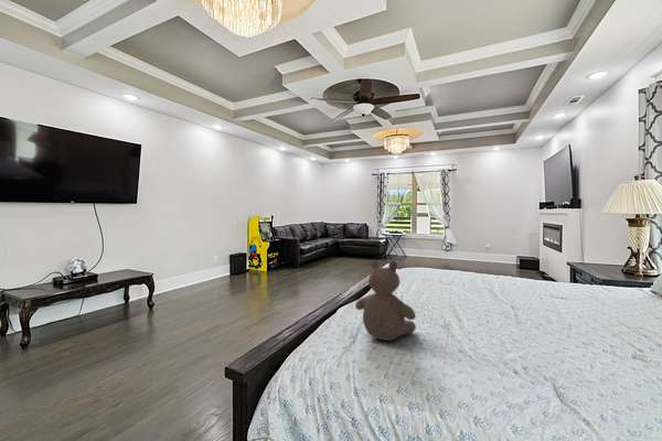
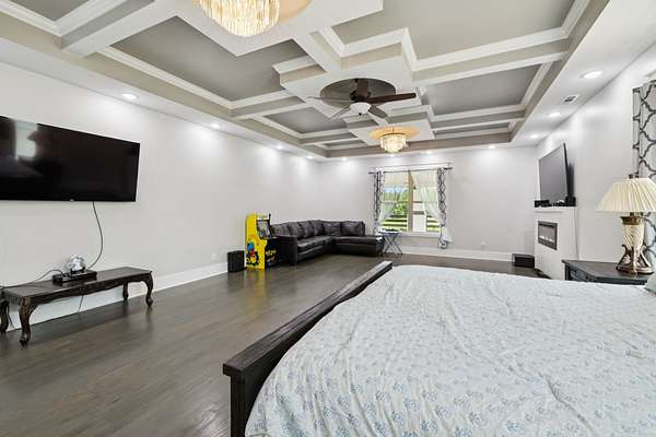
- bear (388, 297)
